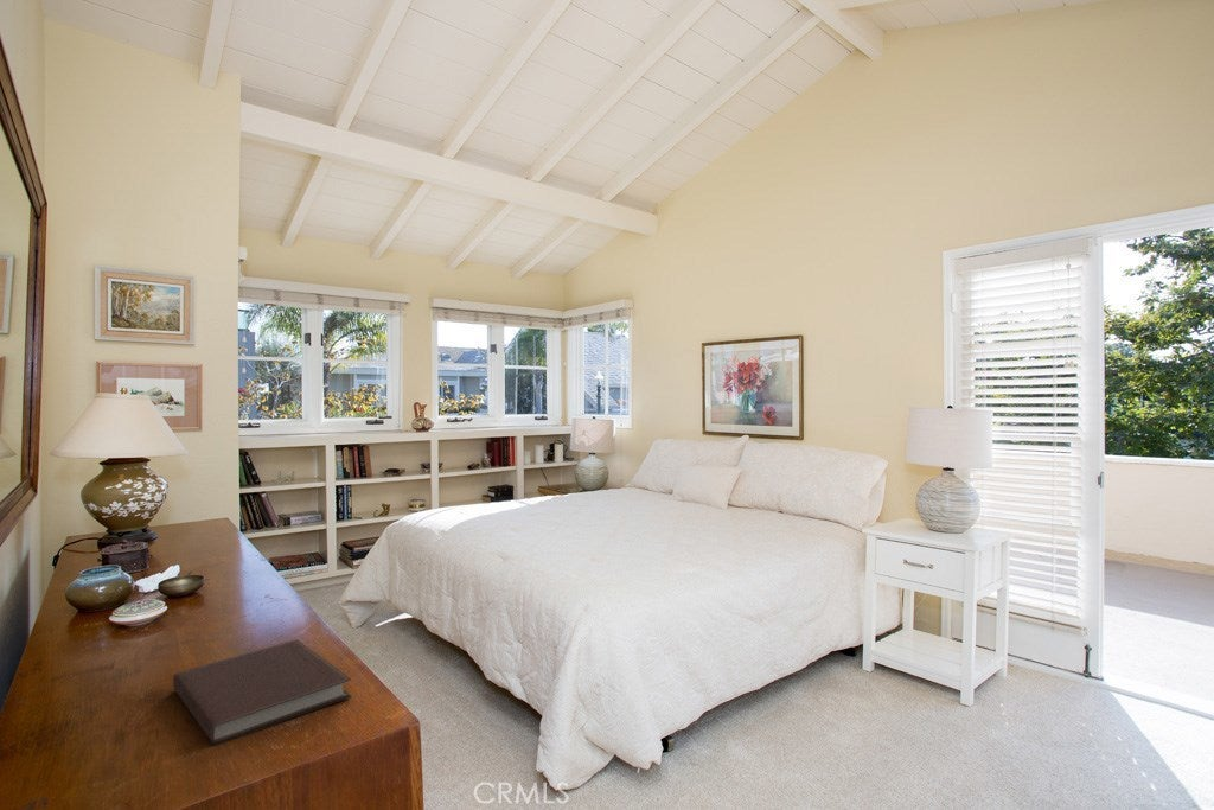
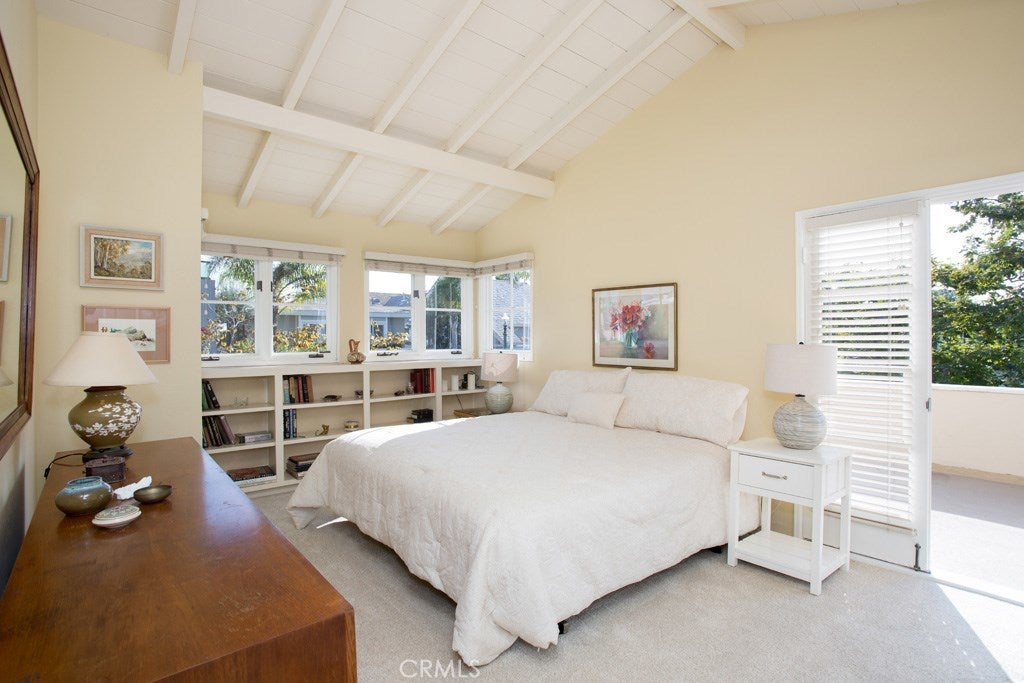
- notebook (261, 684)
